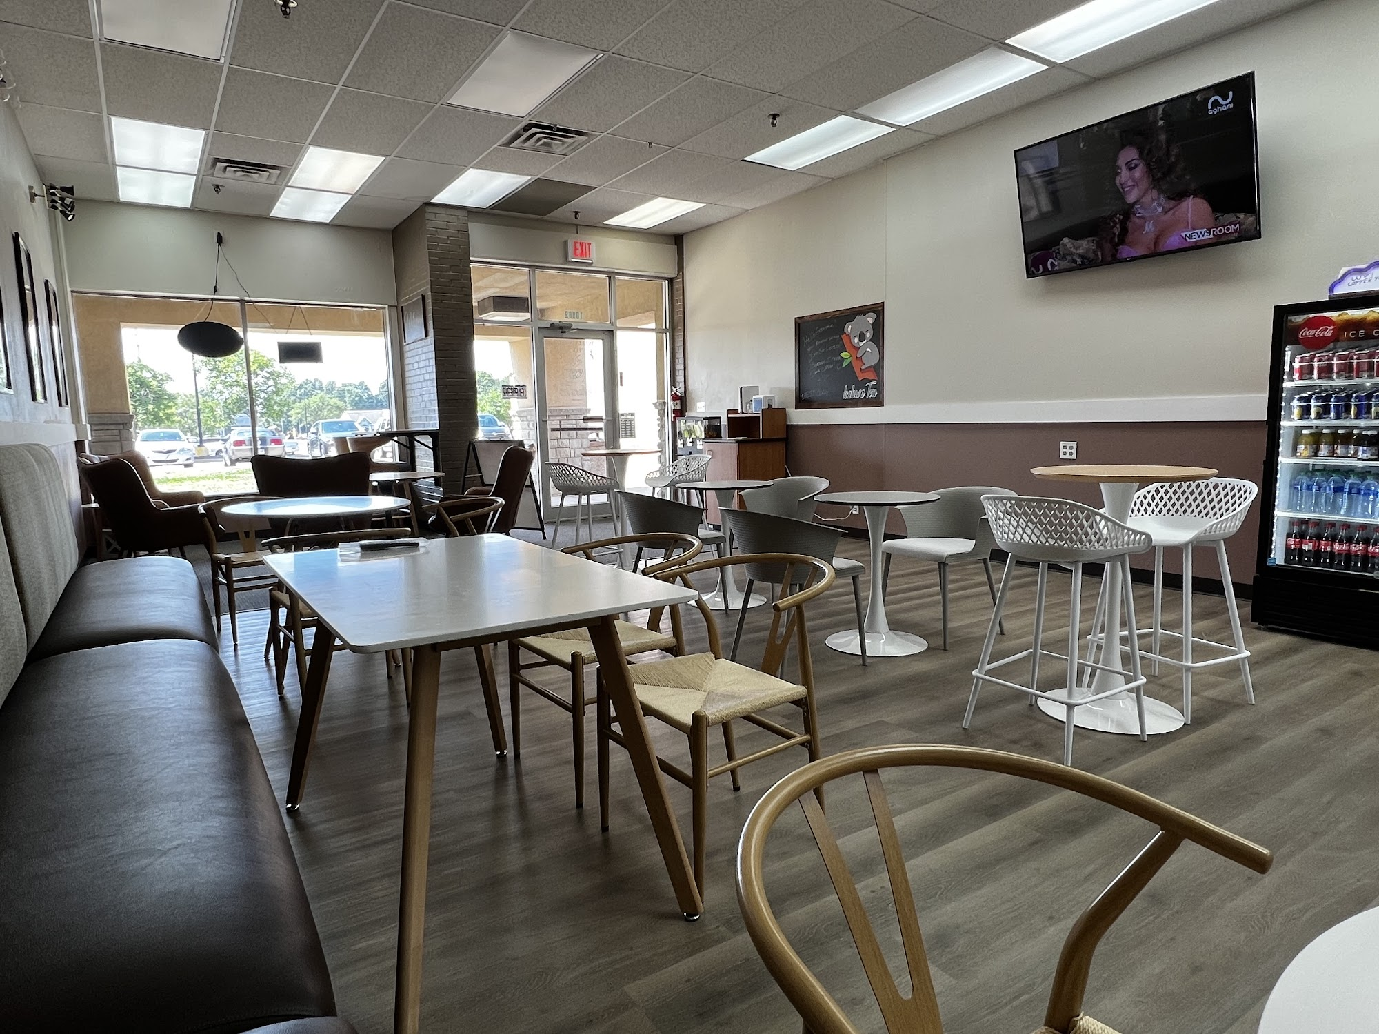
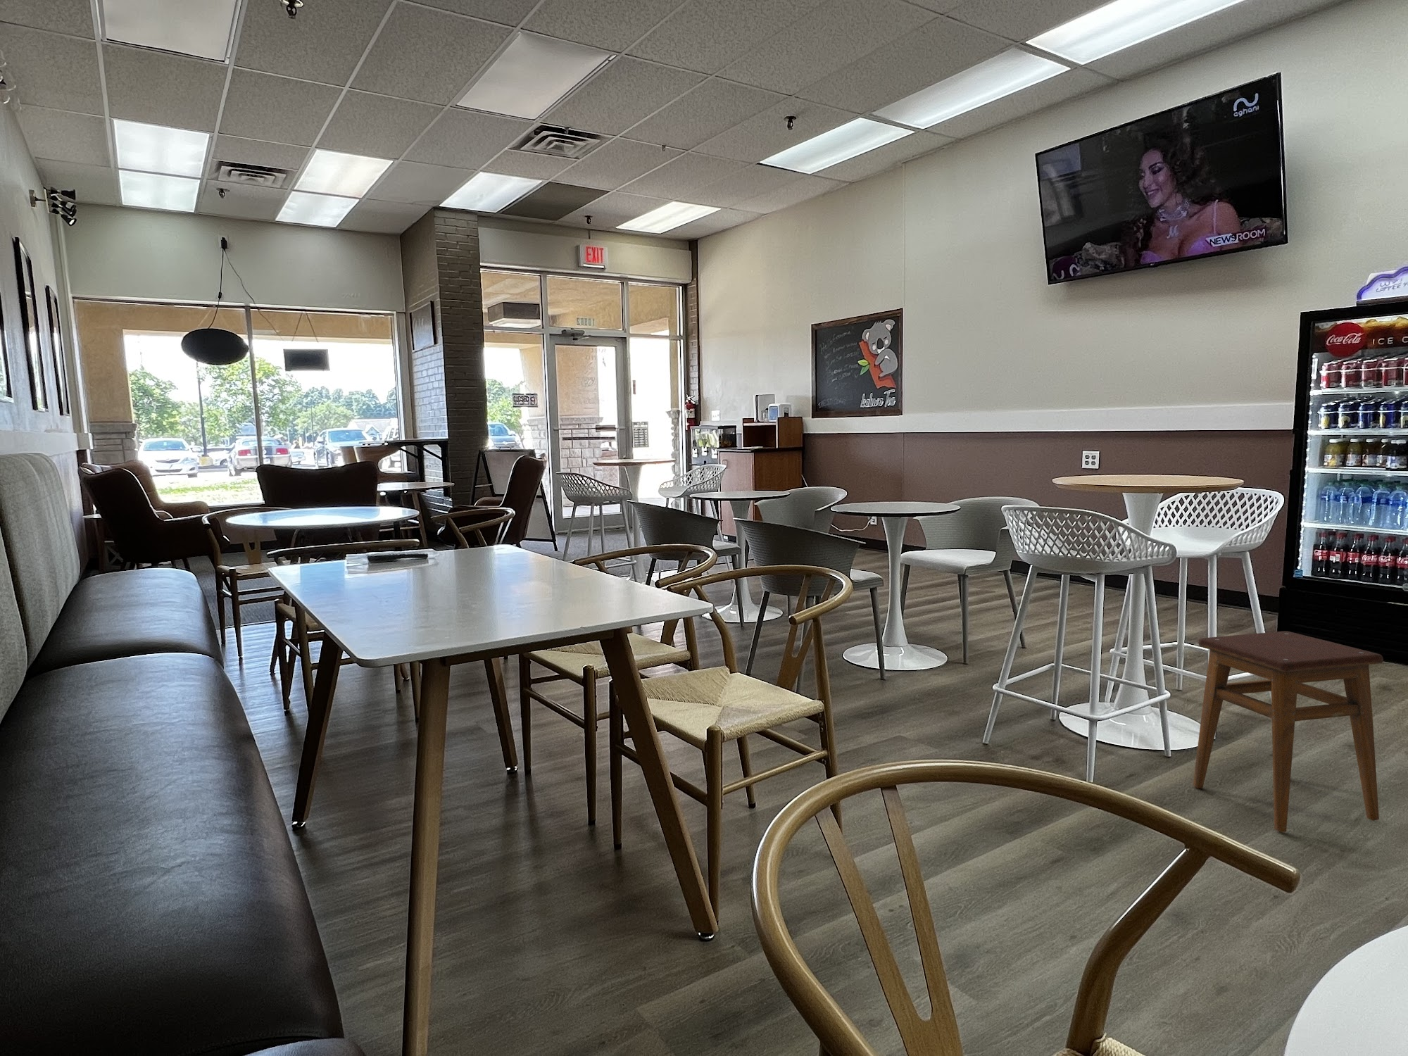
+ stool (1284, 724)
